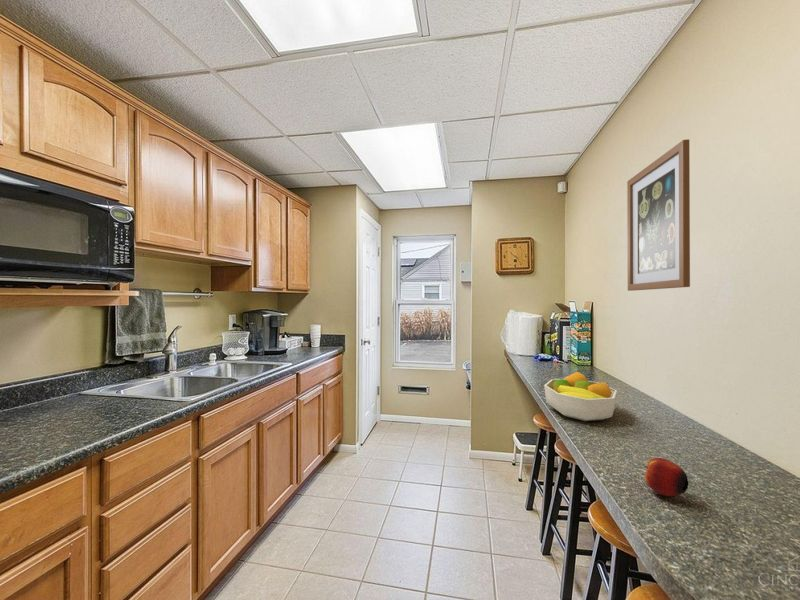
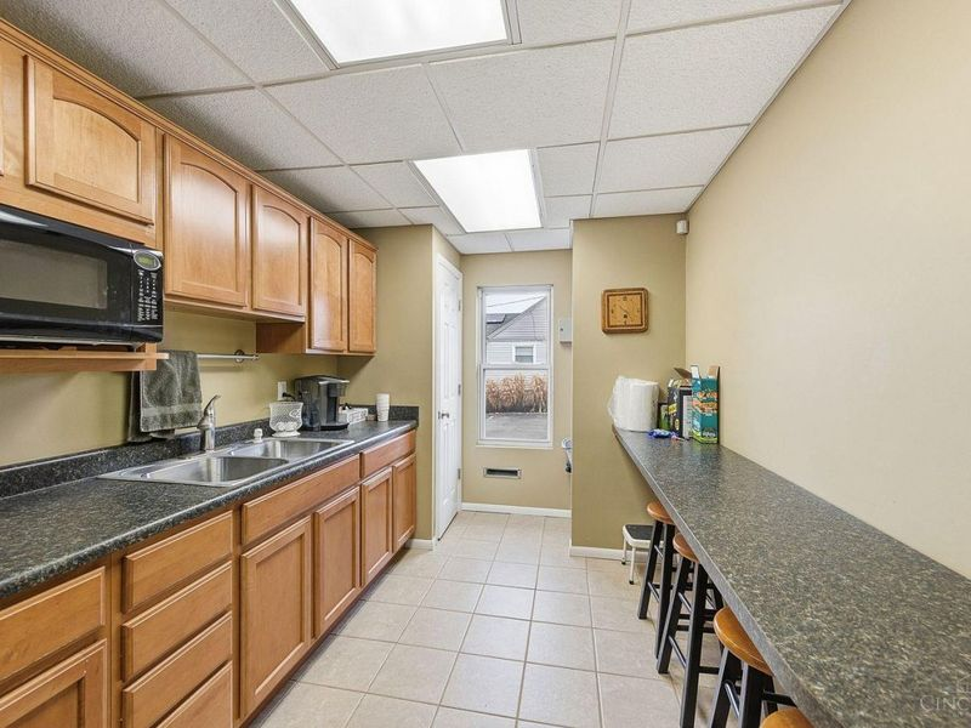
- fruit bowl (579, 394)
- apple (665, 476)
- wall art (653, 226)
